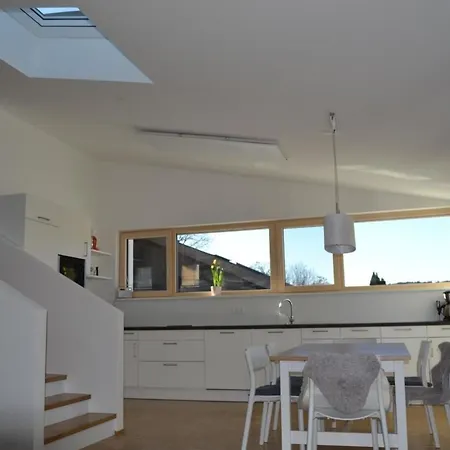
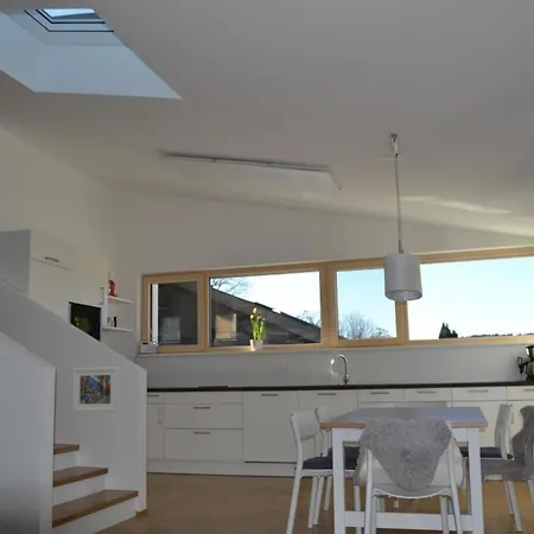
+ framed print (95, 389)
